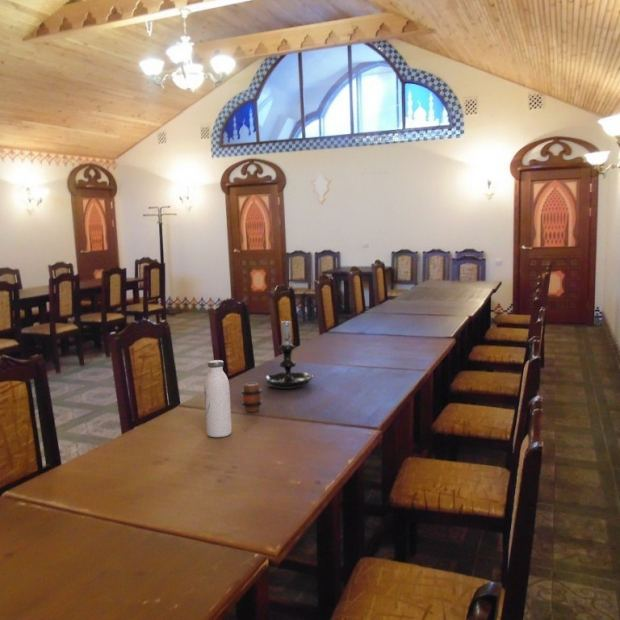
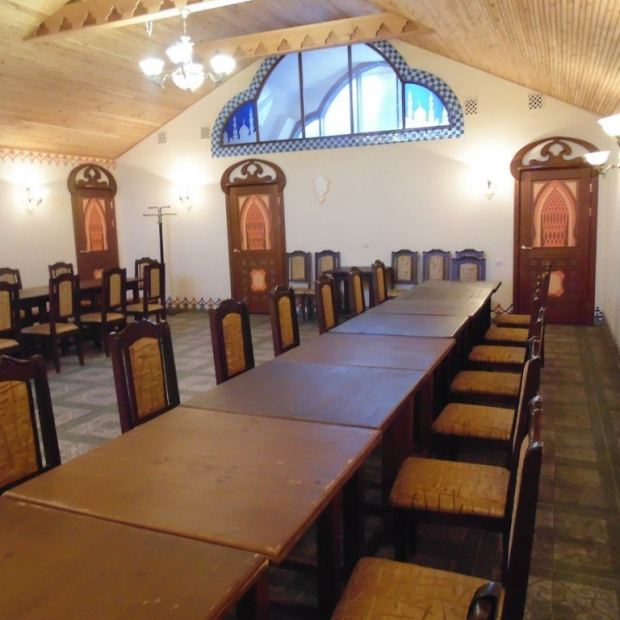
- candle holder (288, 350)
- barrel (251, 397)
- water bottle (217, 397)
